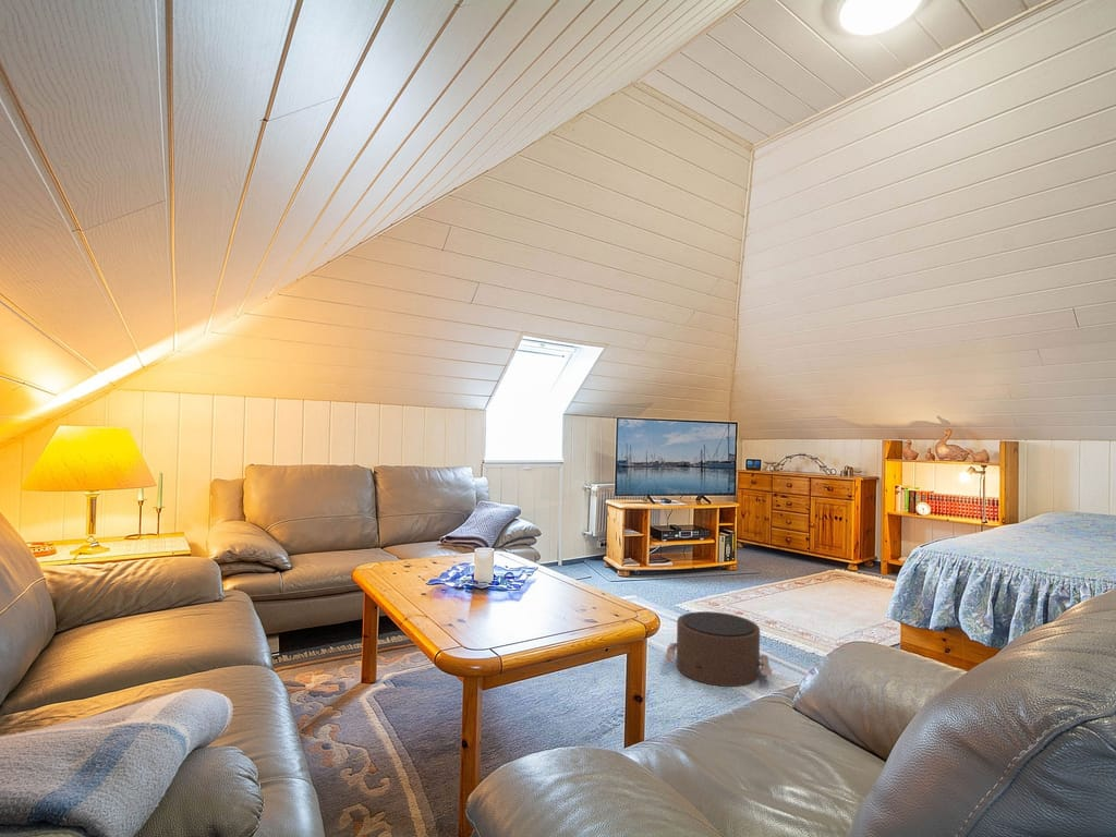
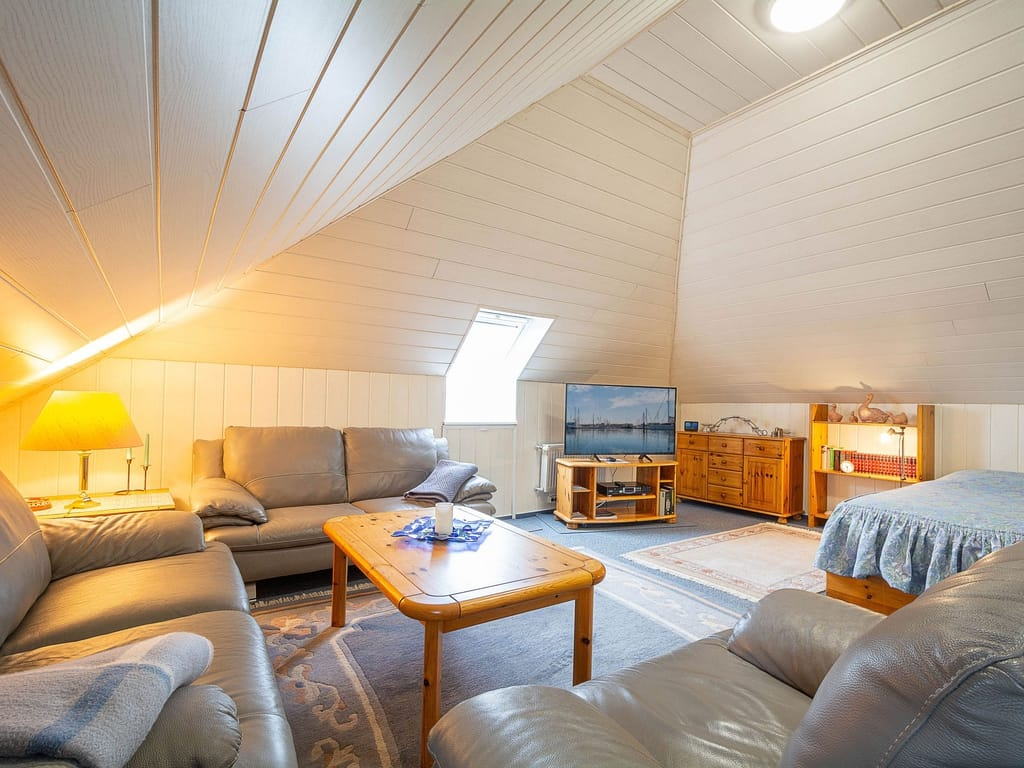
- pouf (716, 647)
